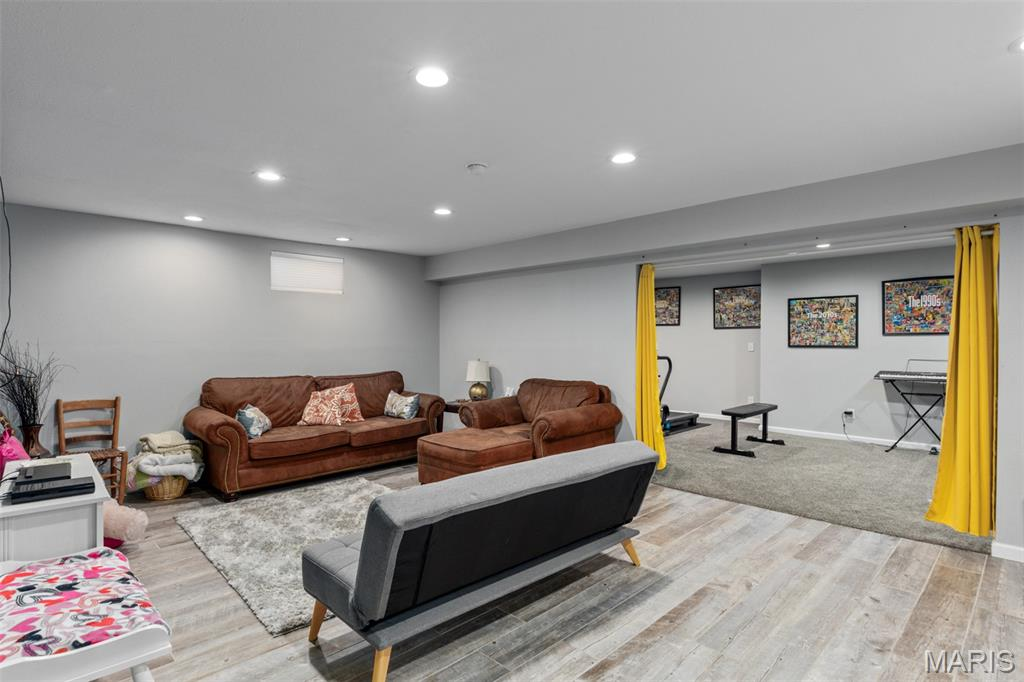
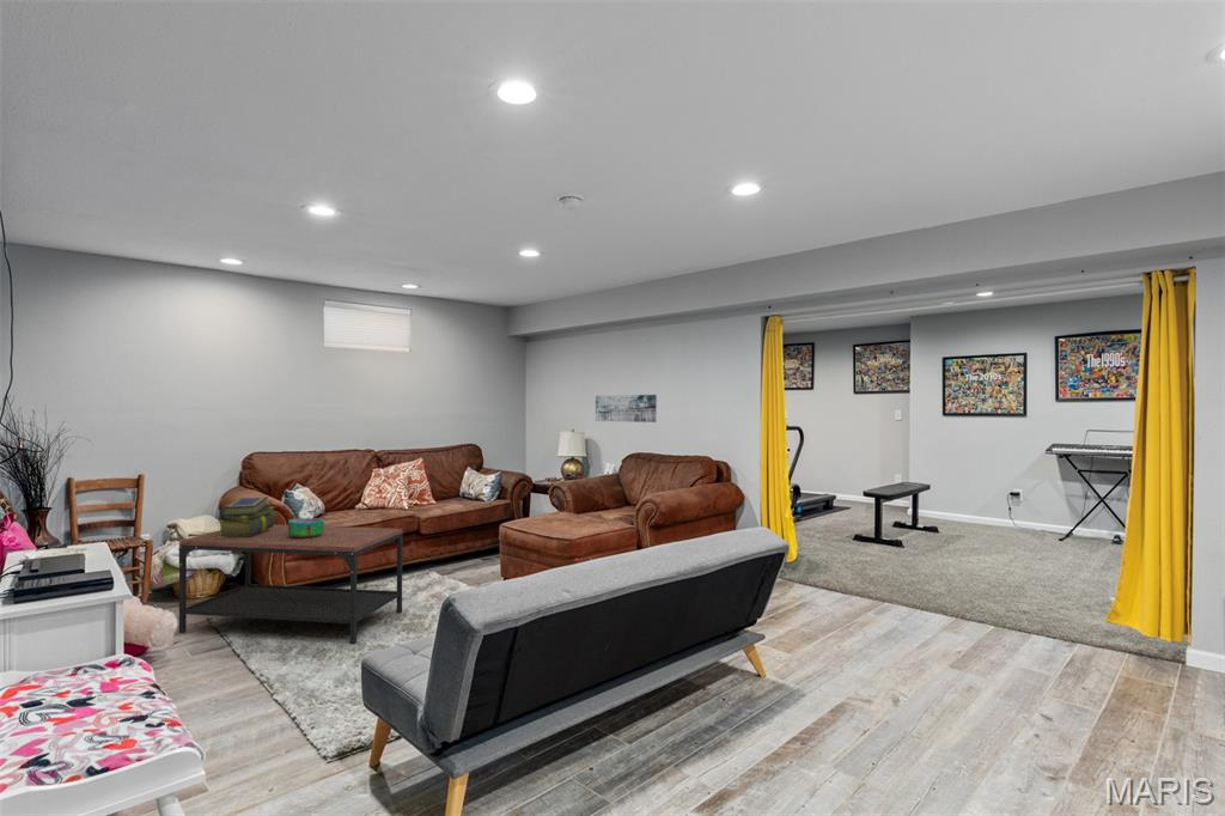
+ stack of books (246, 516)
+ wall art (624, 408)
+ coffee table (295, 586)
+ decorative bowl (305, 526)
